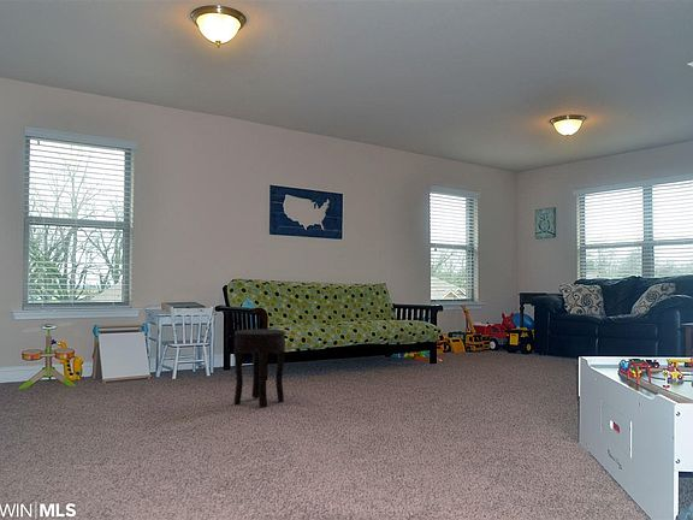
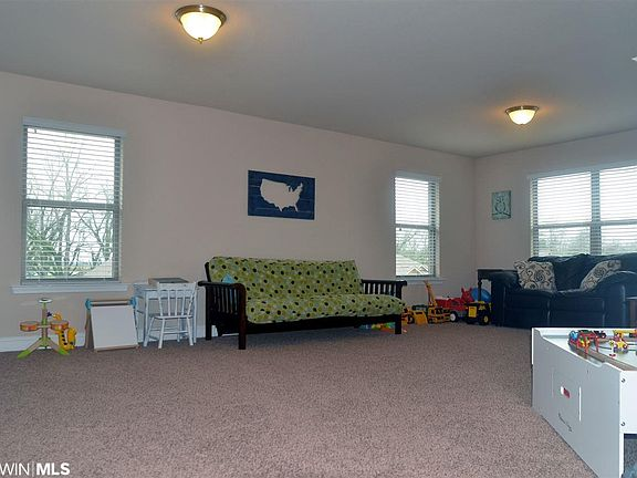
- side table (259, 366)
